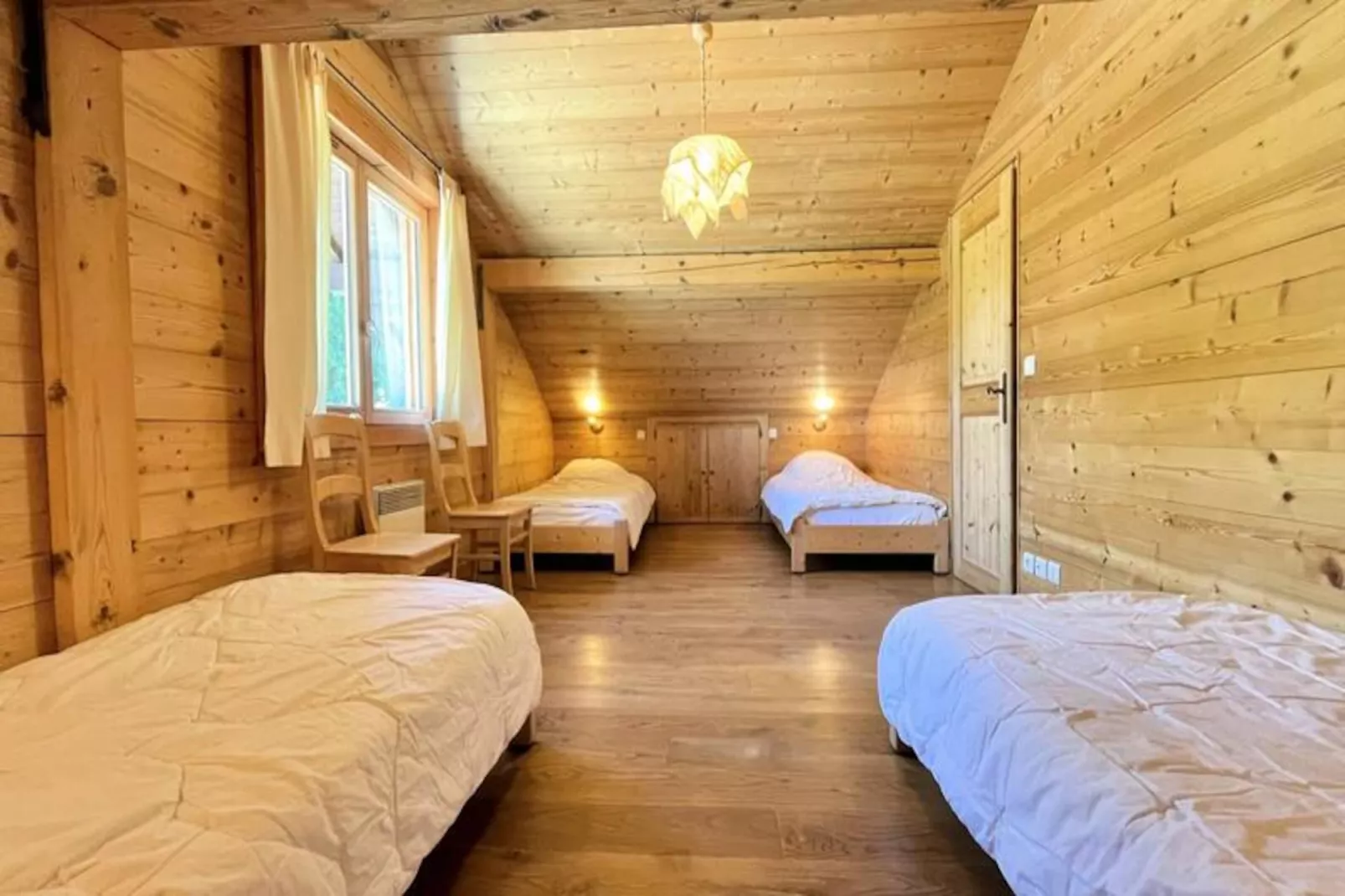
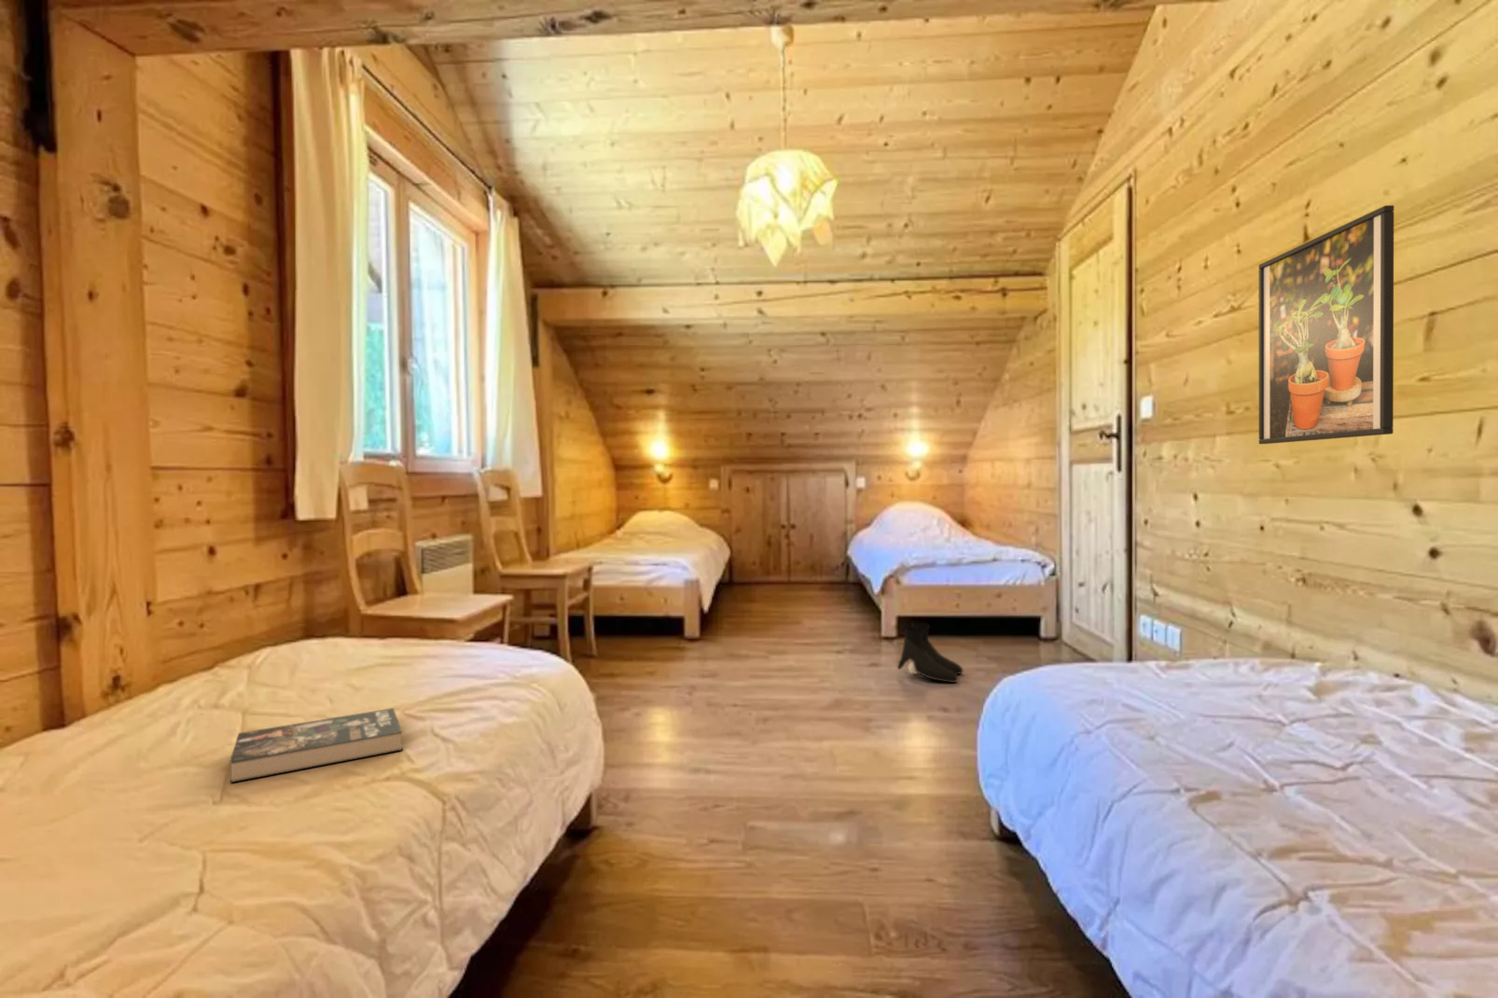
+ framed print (1318, 339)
+ boots (930, 648)
+ book (320, 742)
